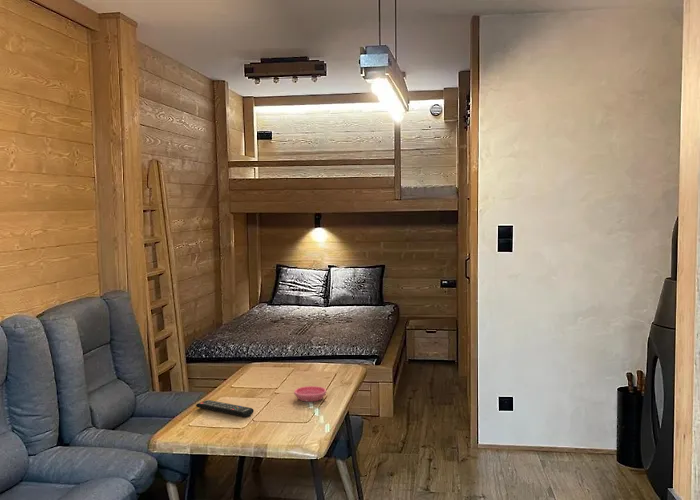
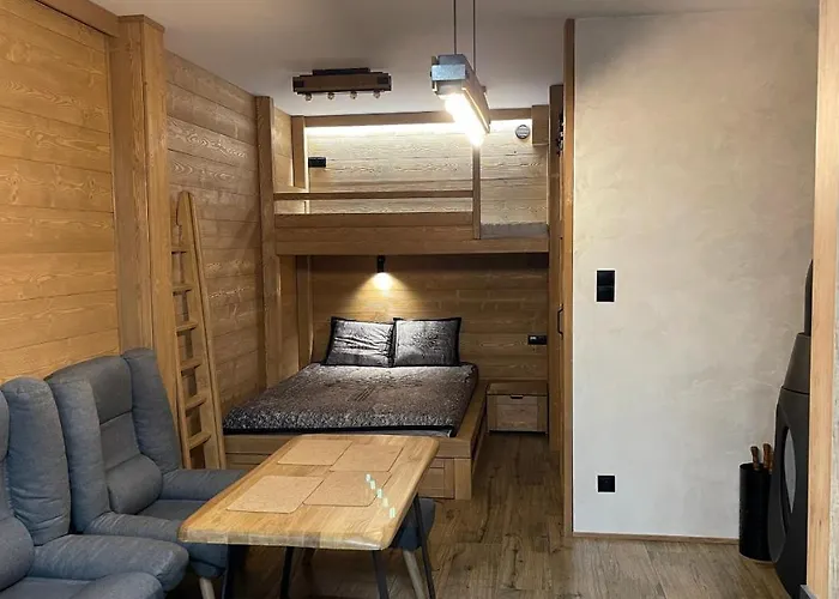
- remote control (224, 408)
- saucer (310, 394)
